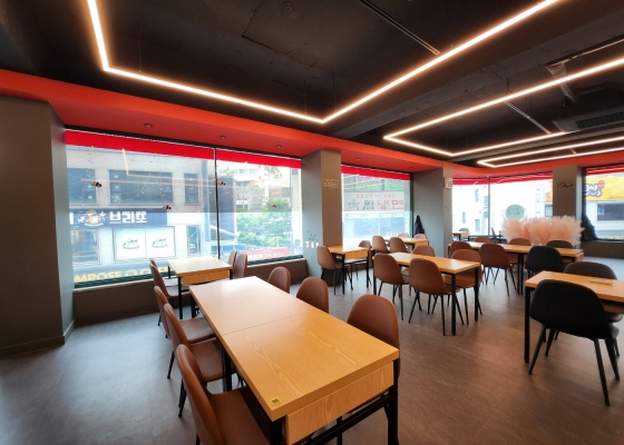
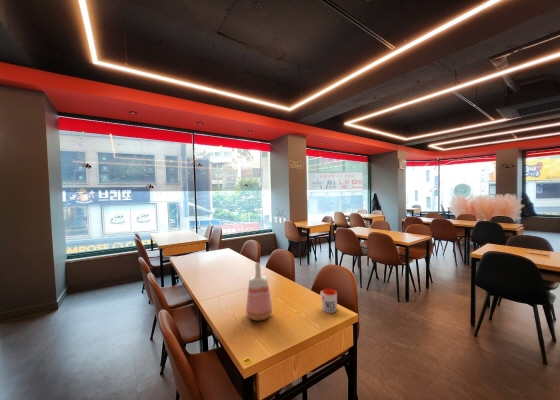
+ vase (258, 289)
+ mug (327, 299)
